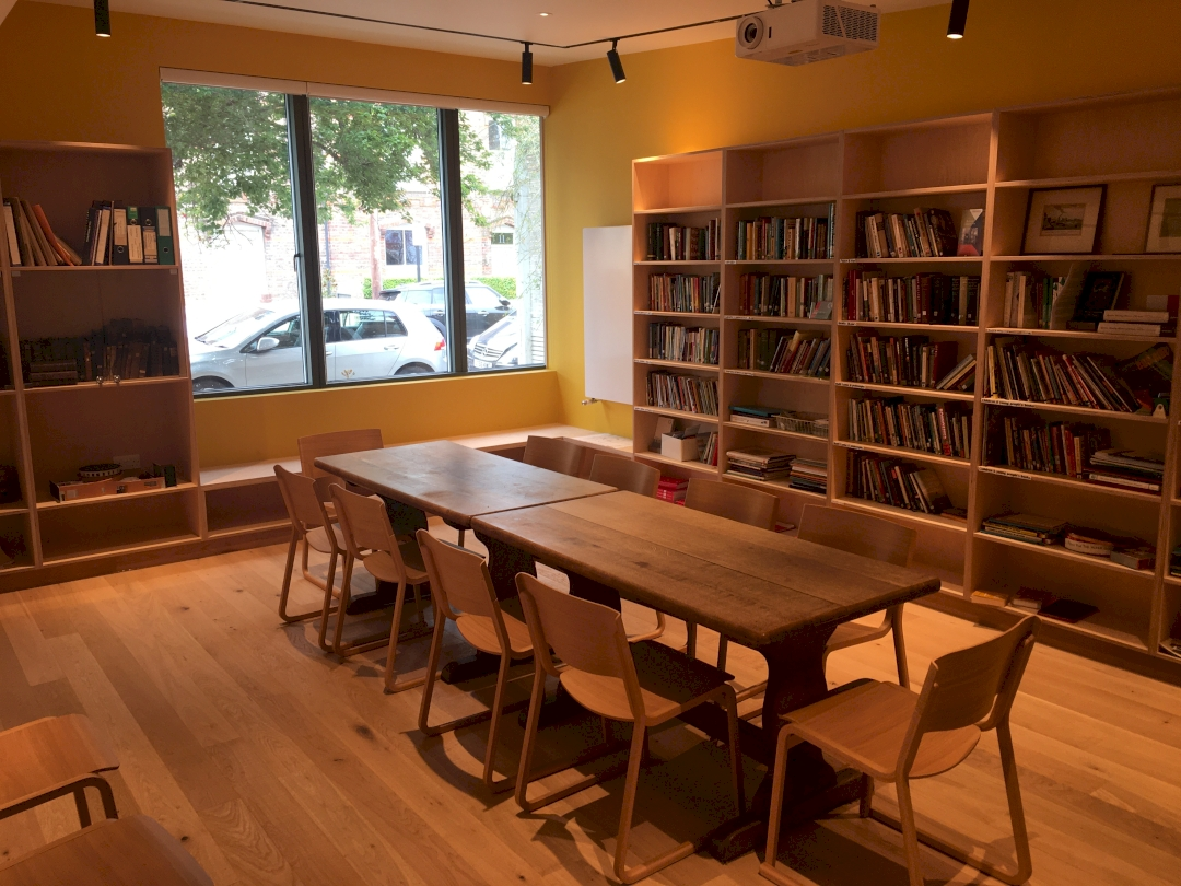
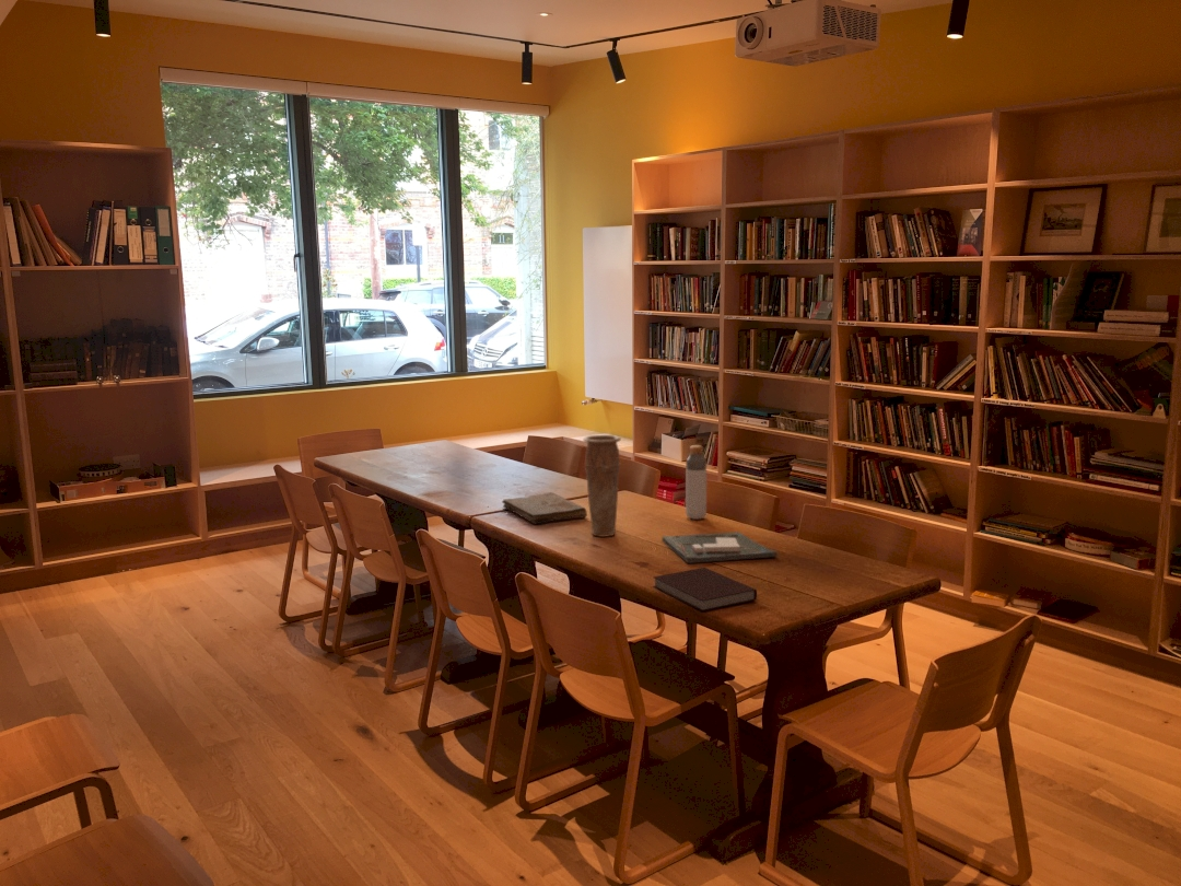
+ vase (603, 486)
+ book (543, 506)
+ board game (714, 545)
+ notebook (703, 587)
+ bottle (695, 481)
